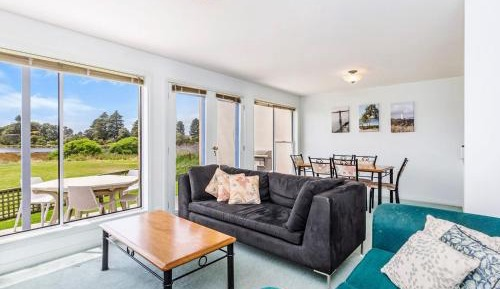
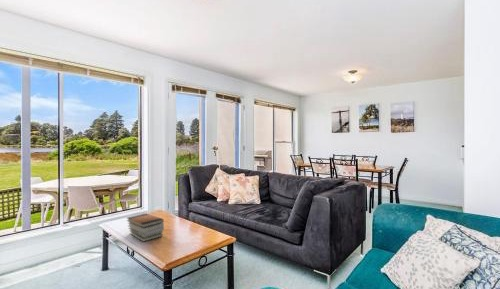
+ book stack (145, 226)
